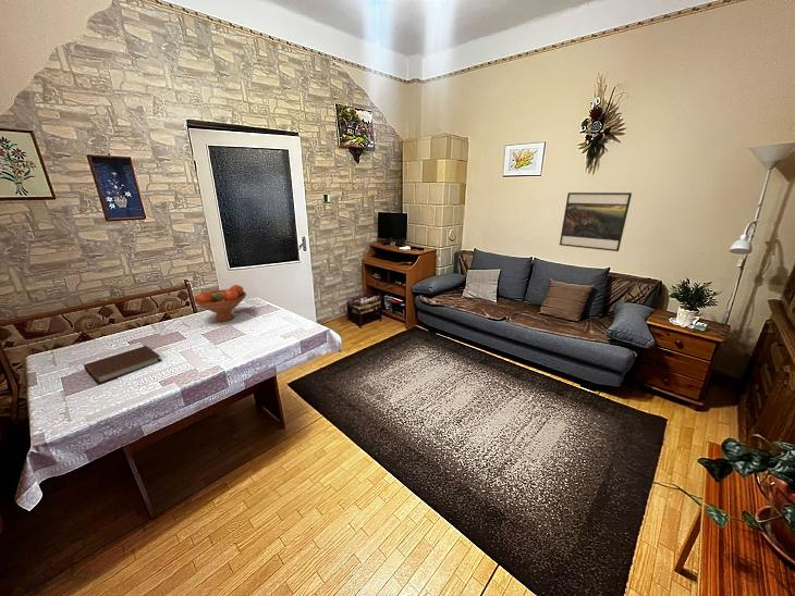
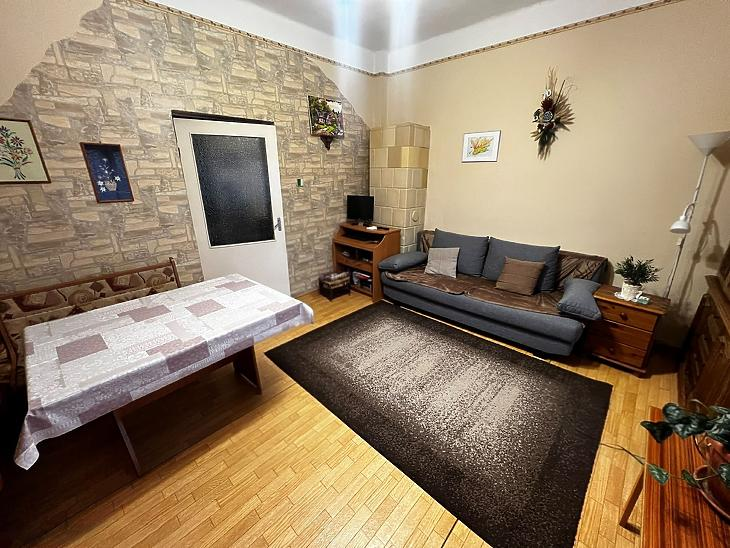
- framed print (592, 221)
- fruit bowl (221, 302)
- notebook (123, 362)
